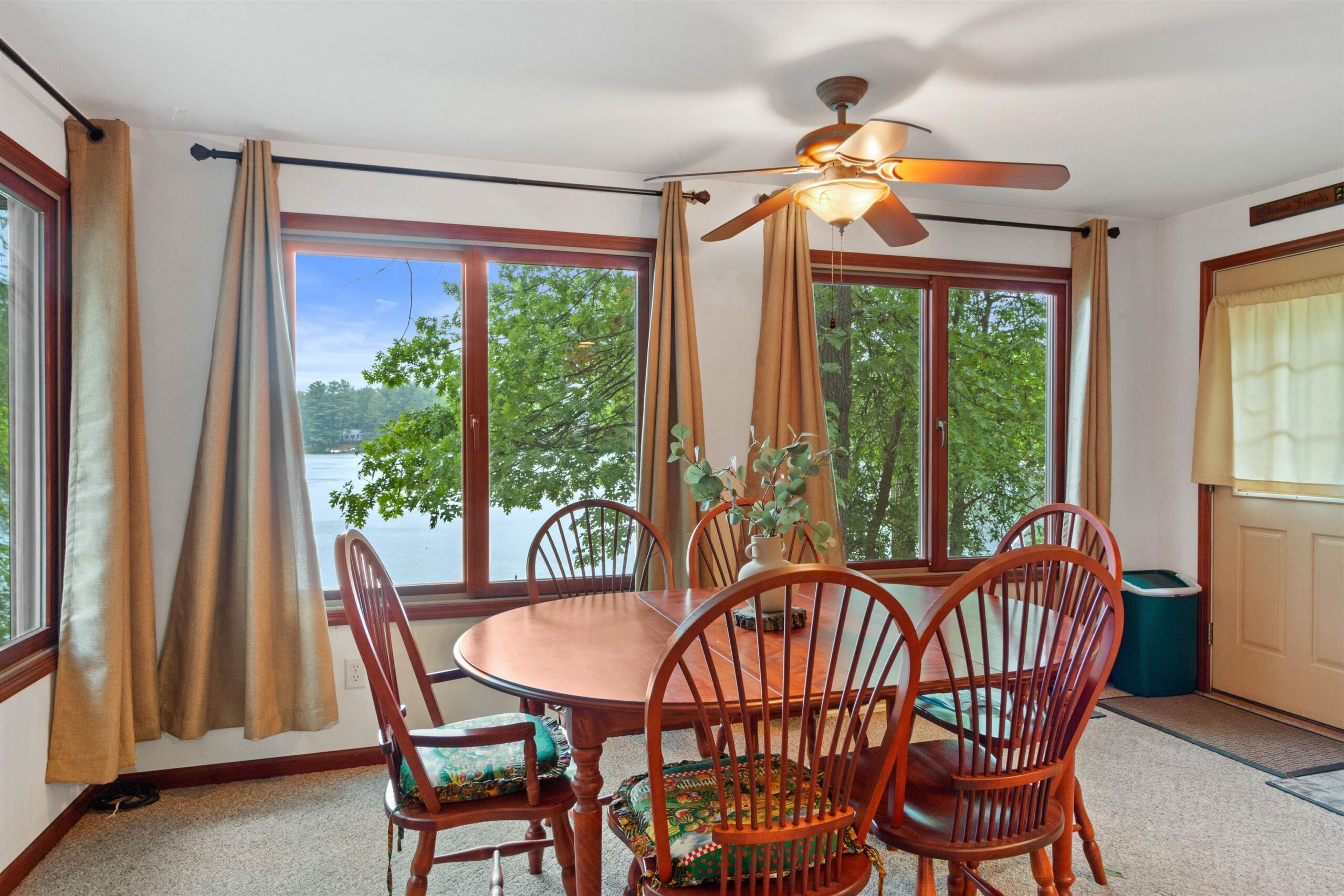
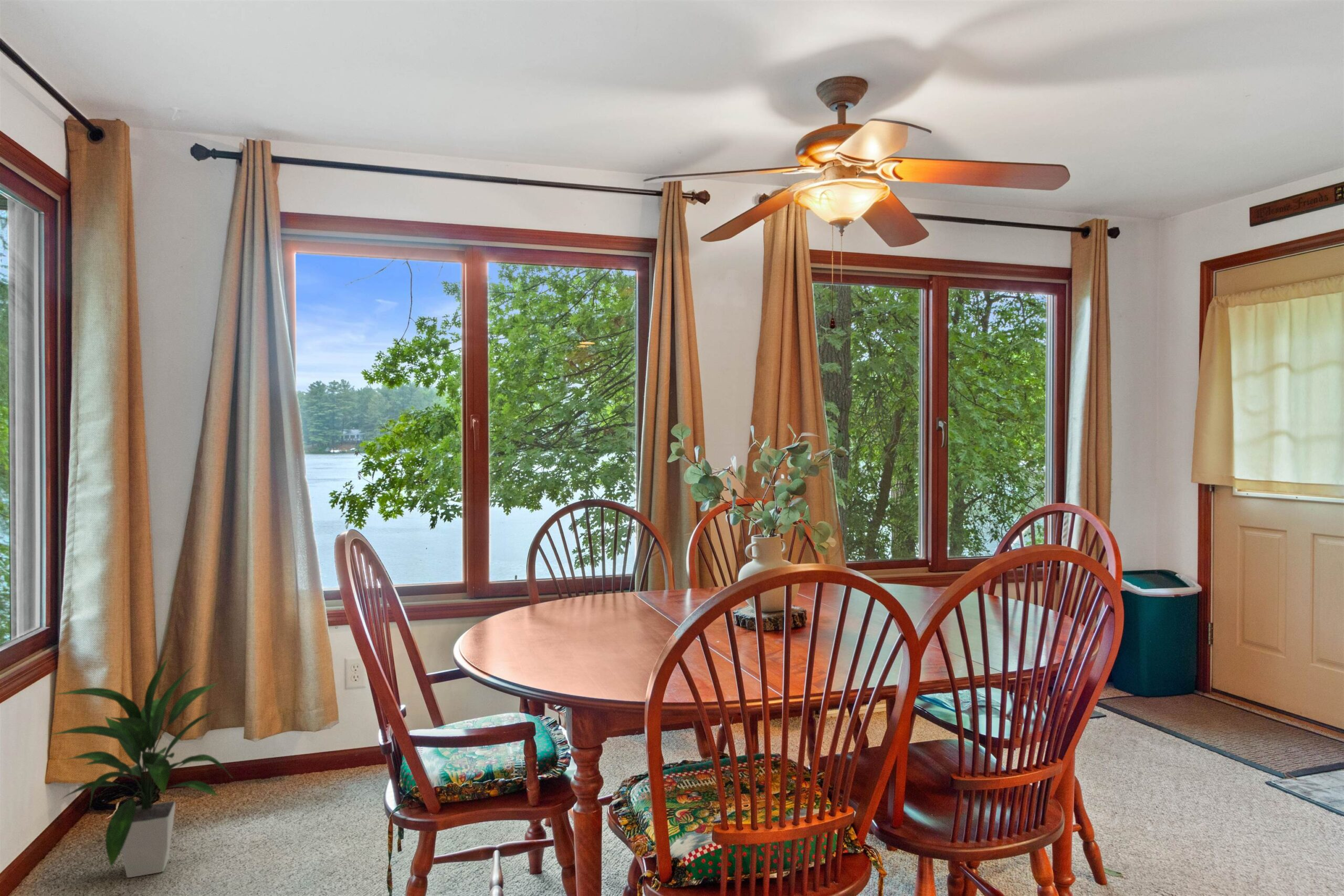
+ indoor plant (141, 767)
